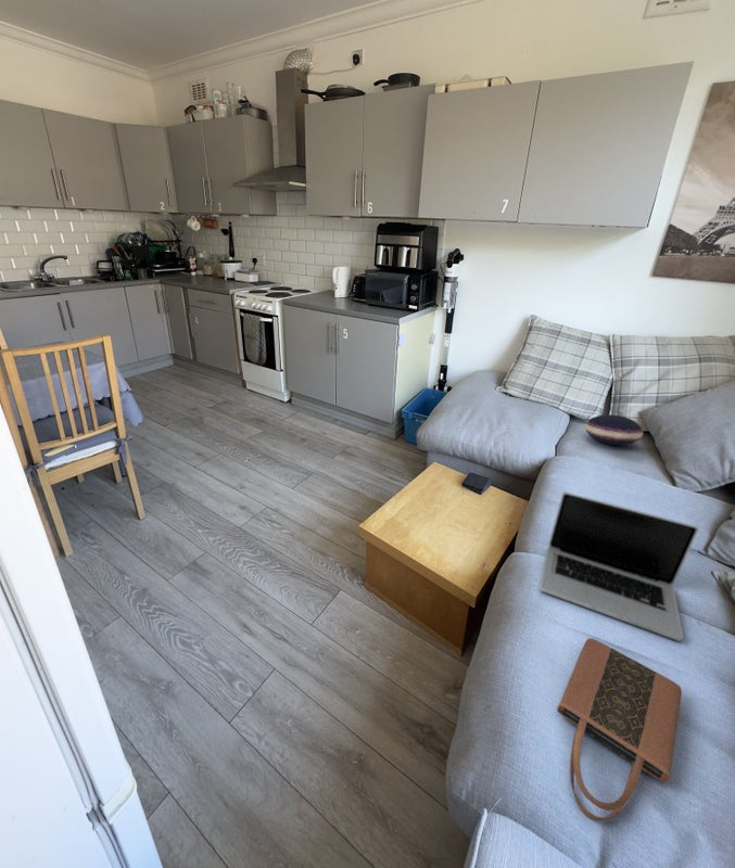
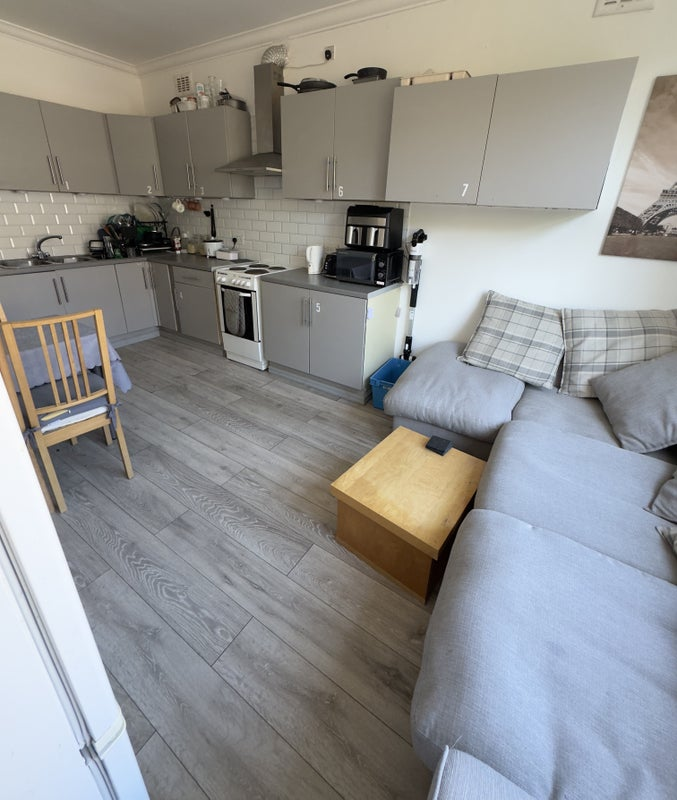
- cushion (612, 429)
- tote bag (613, 724)
- laptop (617, 560)
